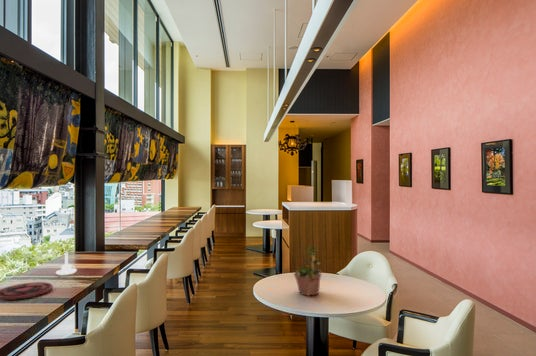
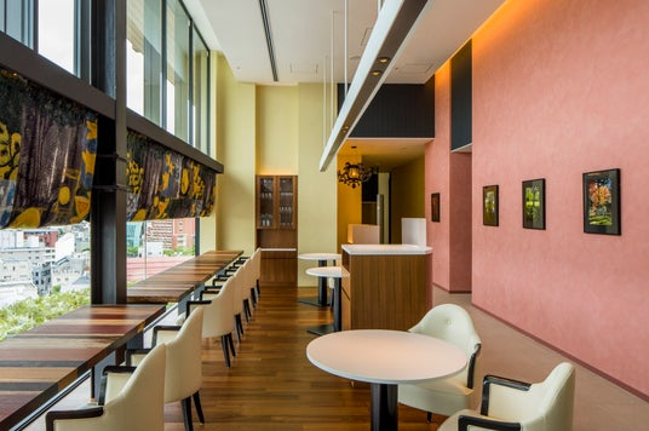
- plate (24, 290)
- candle holder (66, 261)
- potted plant (307, 266)
